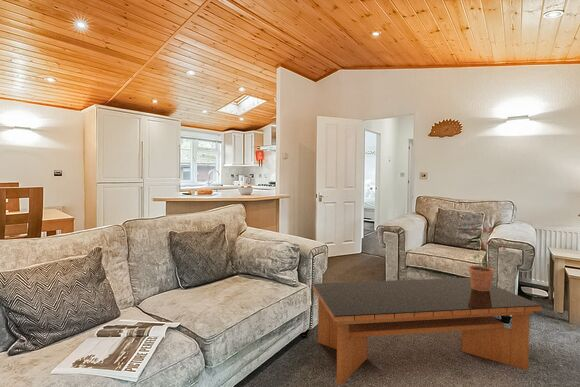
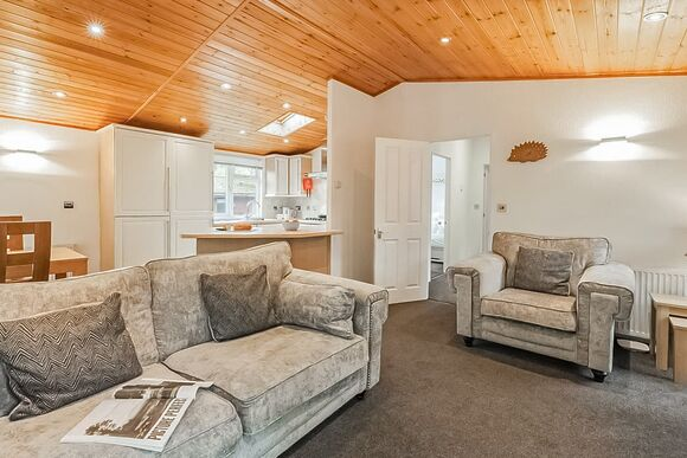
- coffee table (415, 324)
- potted plant (484, 258)
